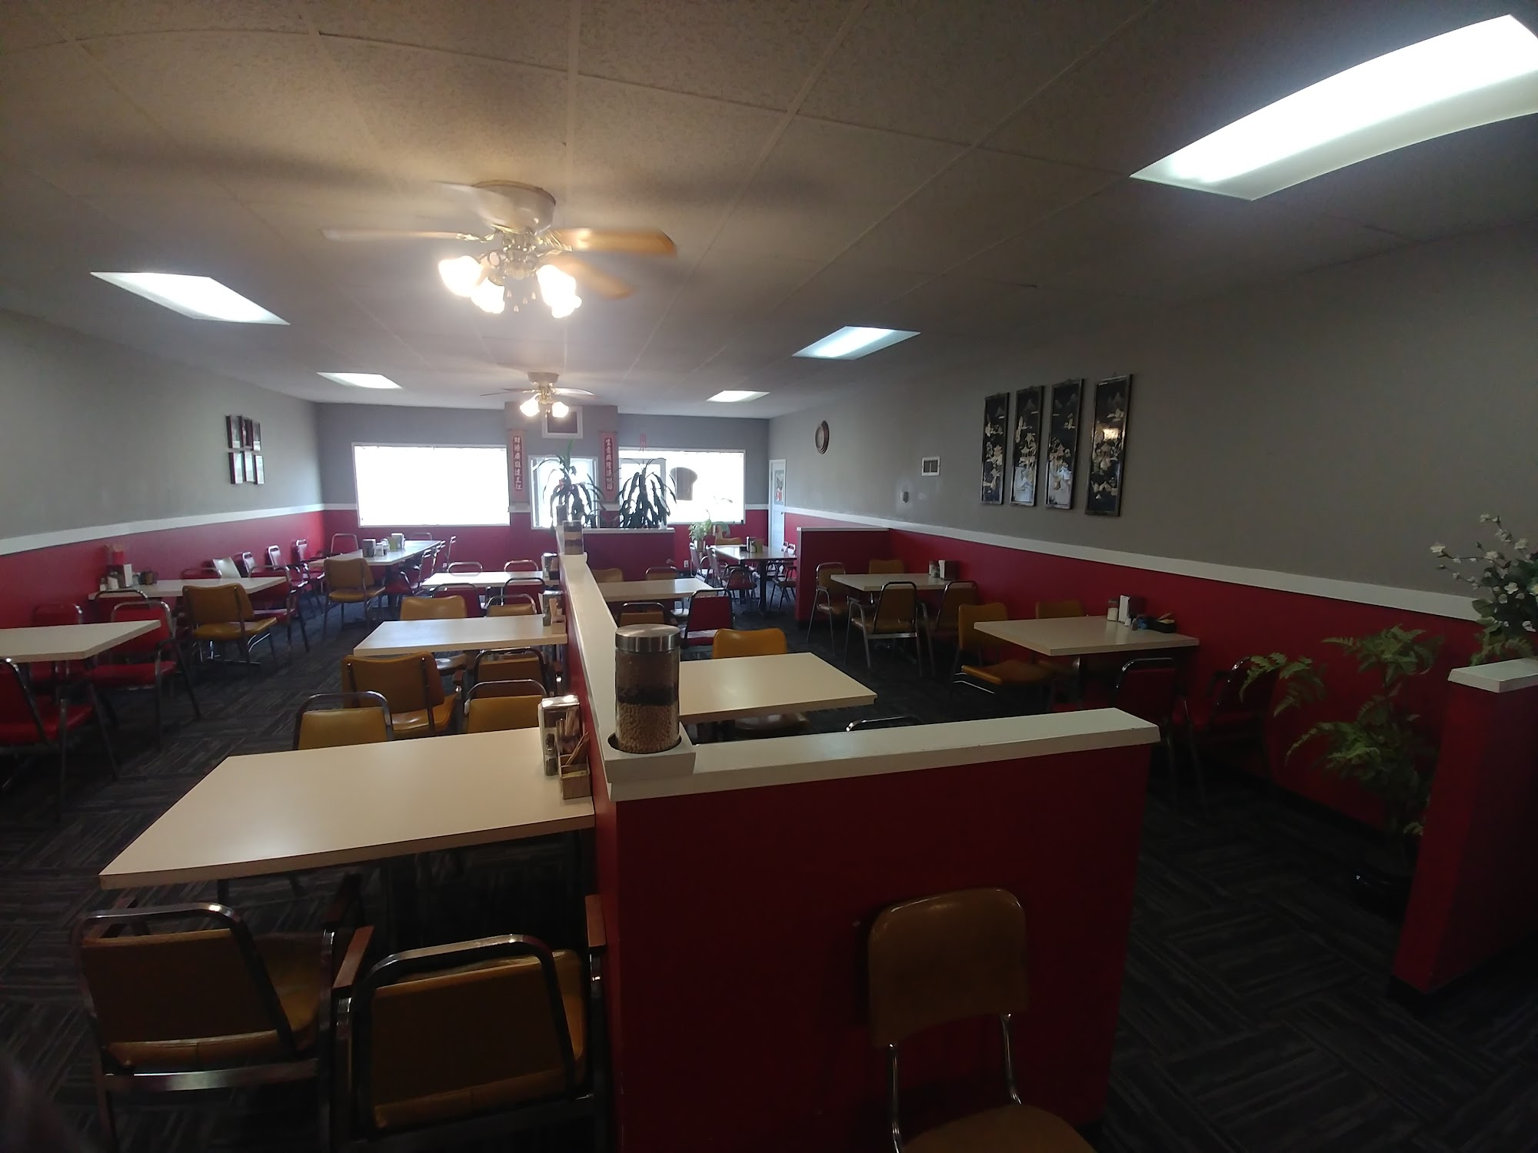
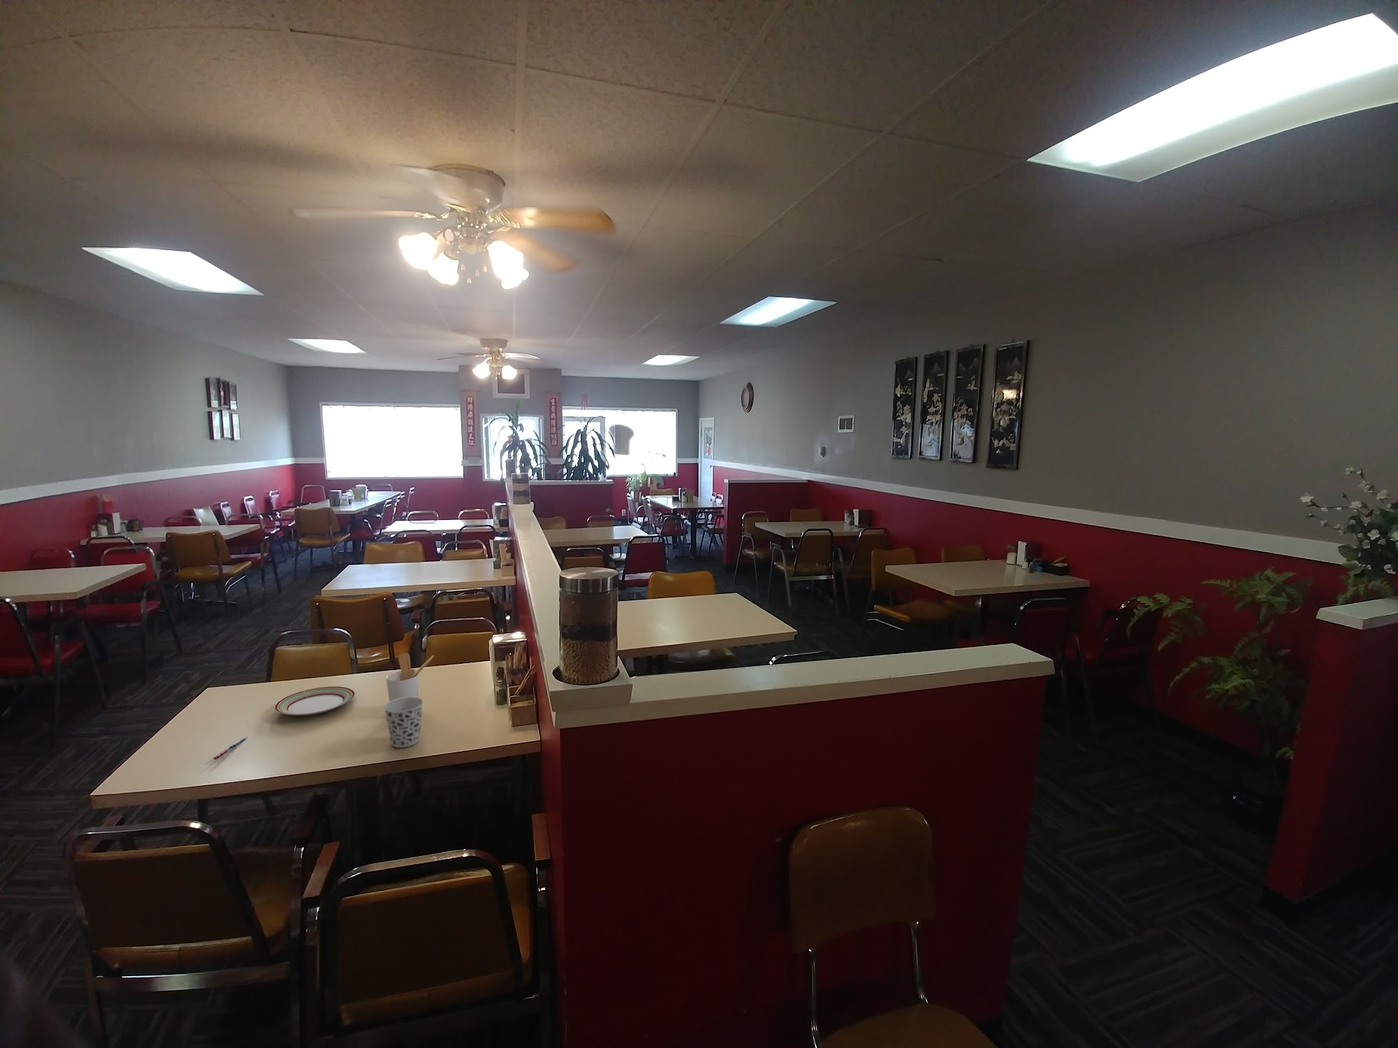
+ pen (231, 746)
+ cup (405, 722)
+ plate (316, 702)
+ utensil holder (411, 683)
